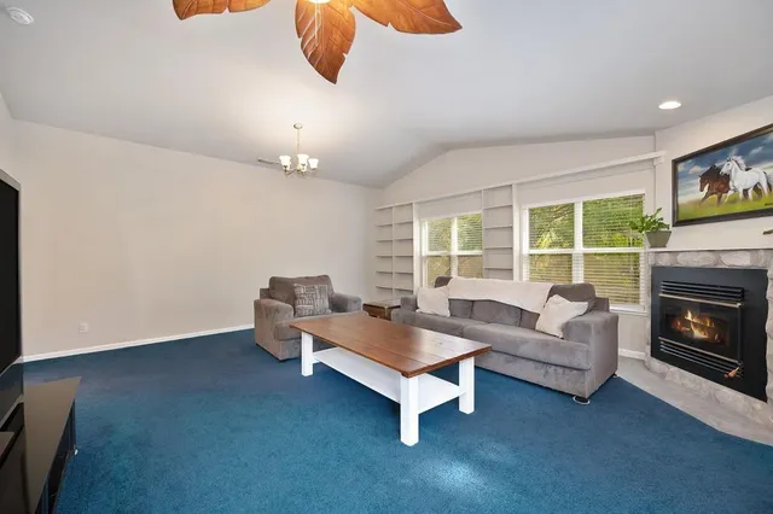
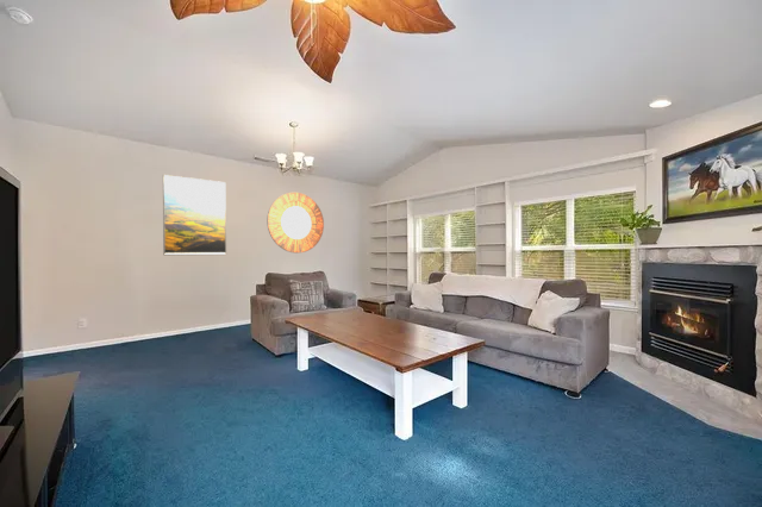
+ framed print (195, 217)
+ home mirror (296, 223)
